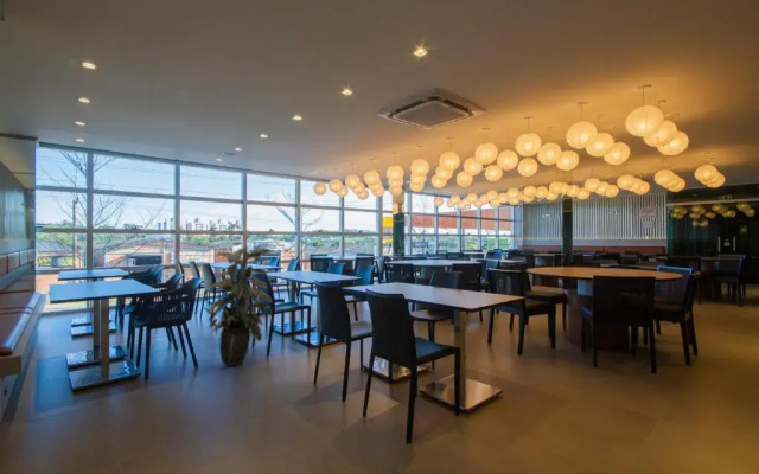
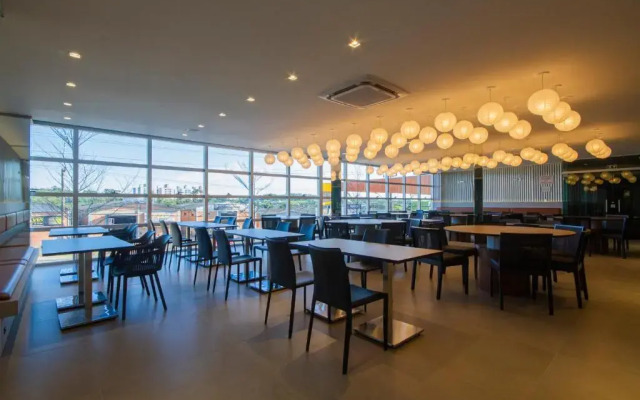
- indoor plant (240, 302)
